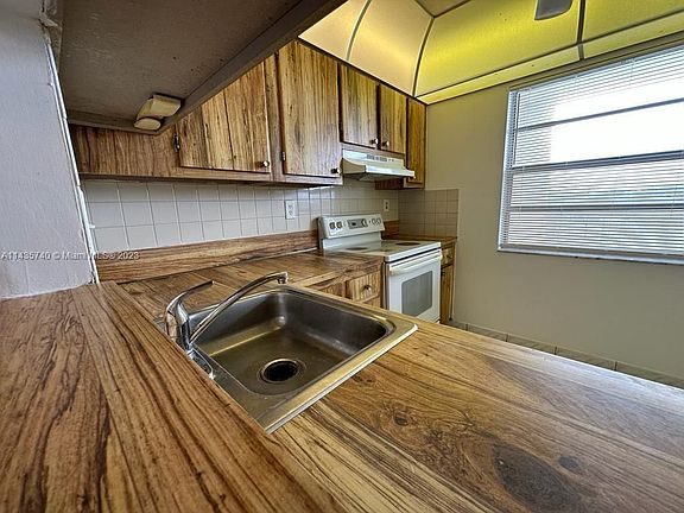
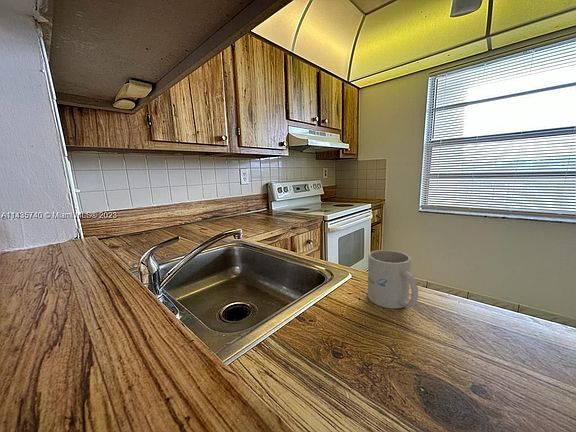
+ mug (392, 281)
